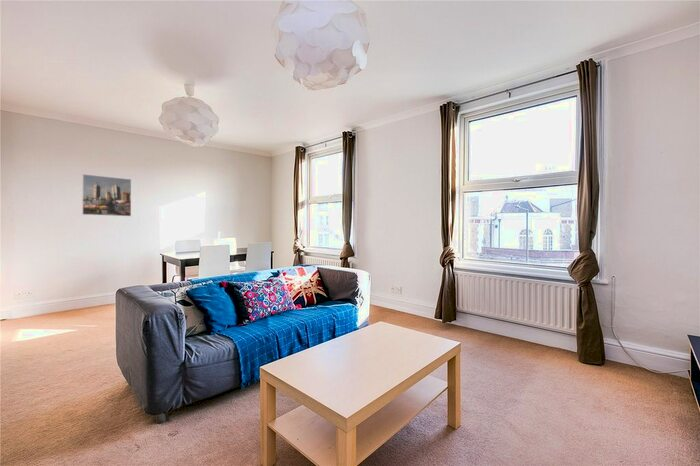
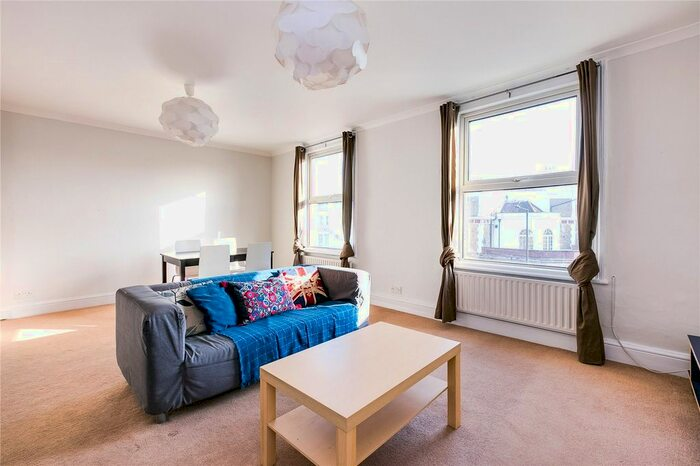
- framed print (107, 196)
